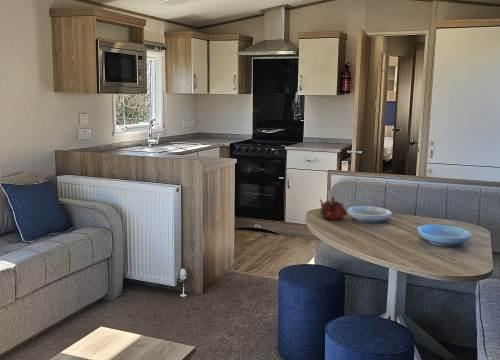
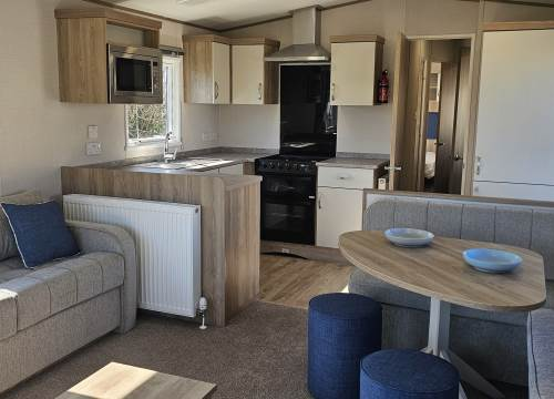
- teapot (331, 207)
